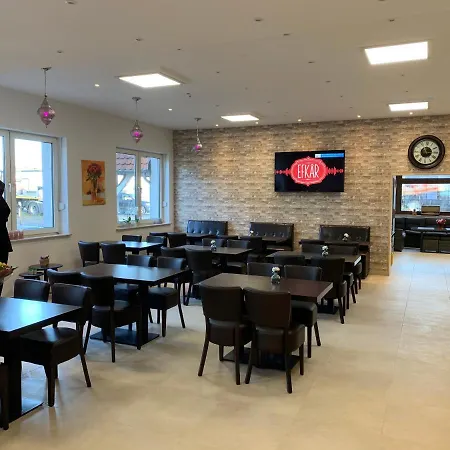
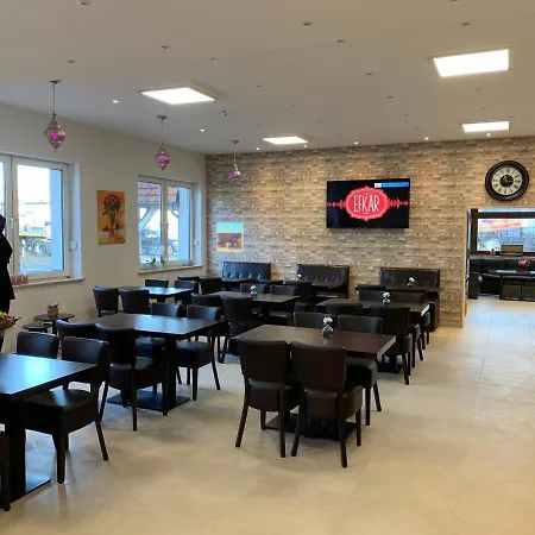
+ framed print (229, 237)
